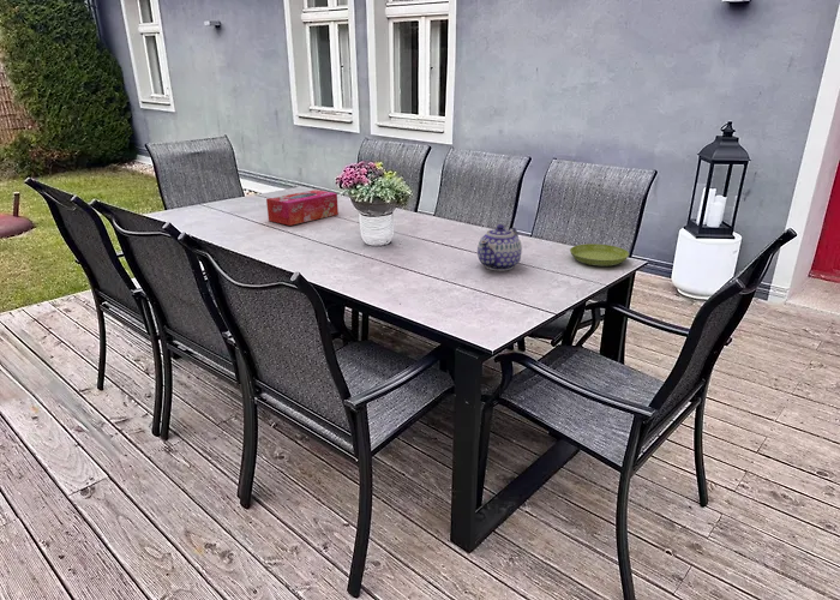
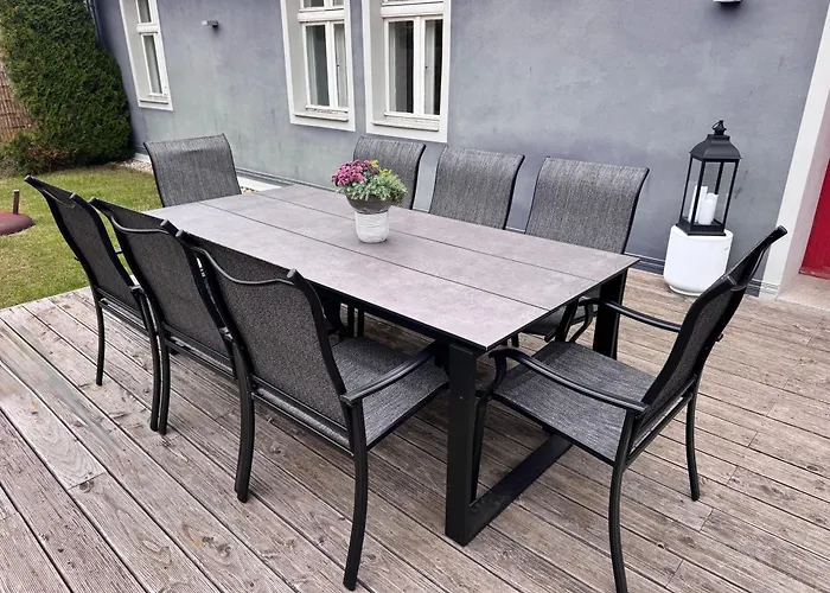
- saucer (598, 254)
- teapot (499, 245)
- tissue box (302, 206)
